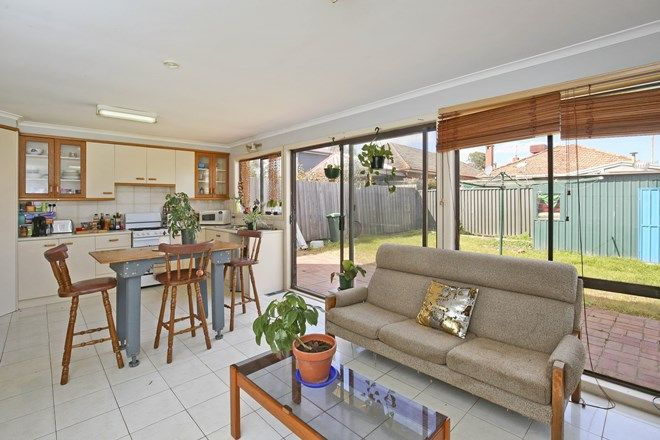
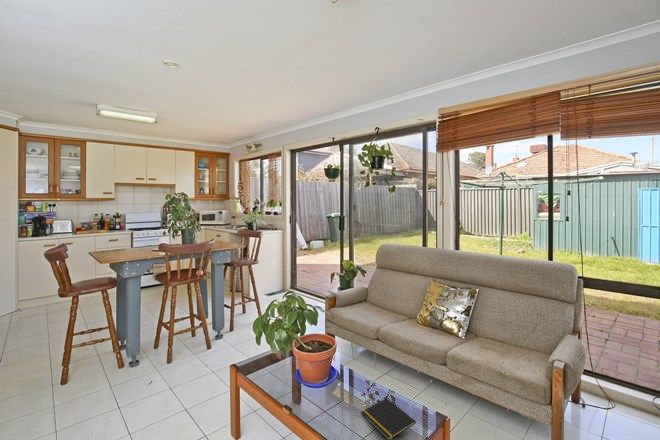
+ notepad (387, 417)
